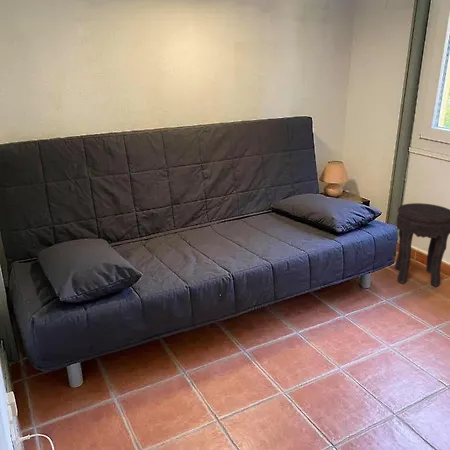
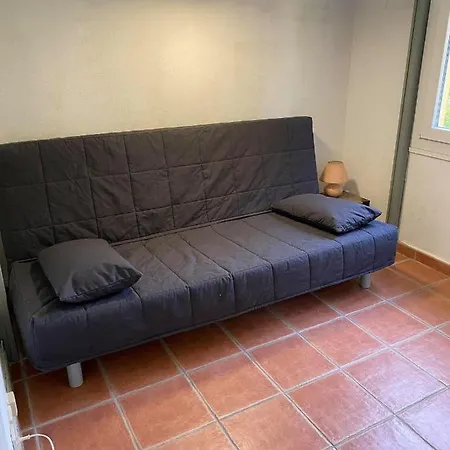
- side table (422, 237)
